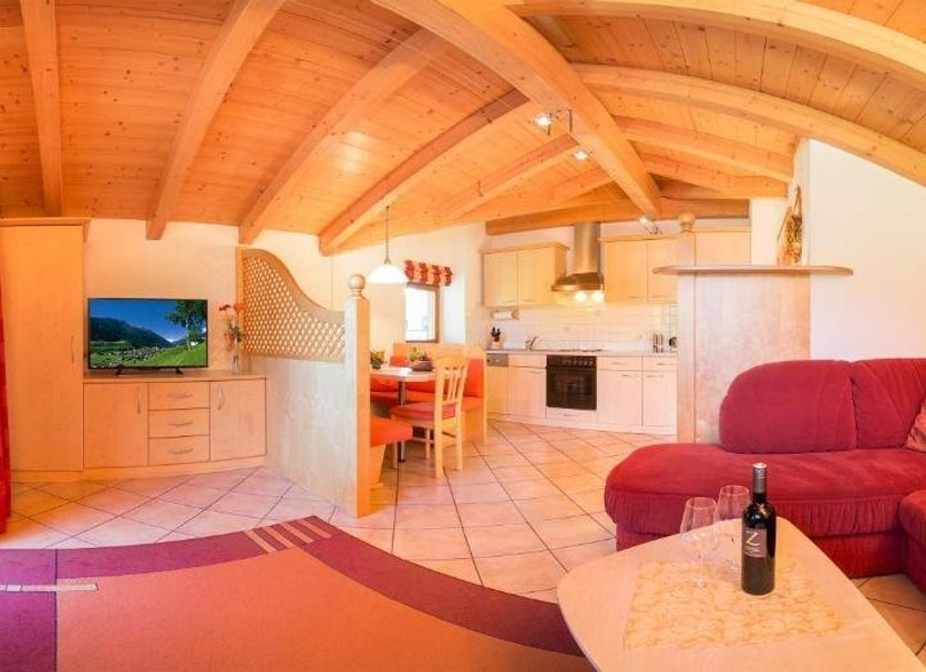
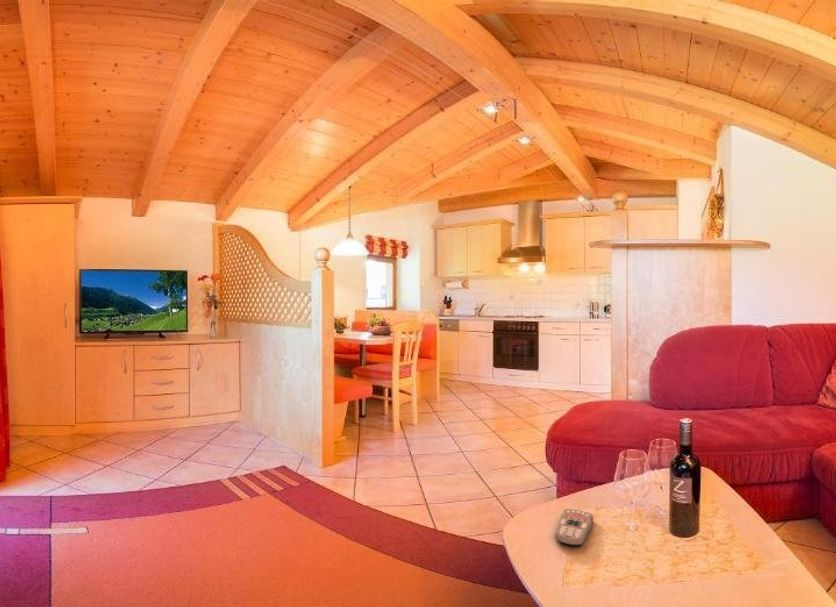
+ remote control (573, 527)
